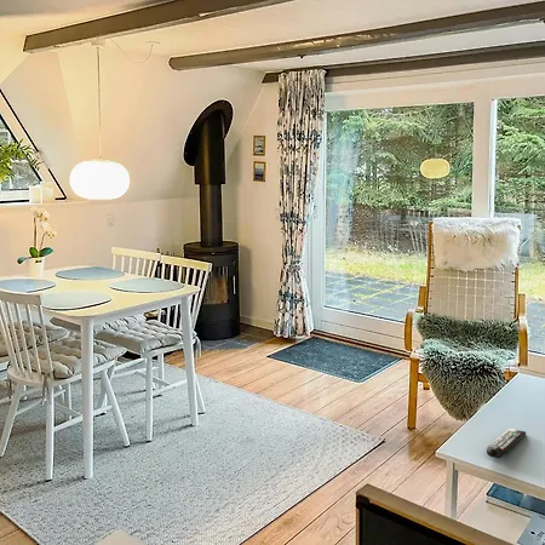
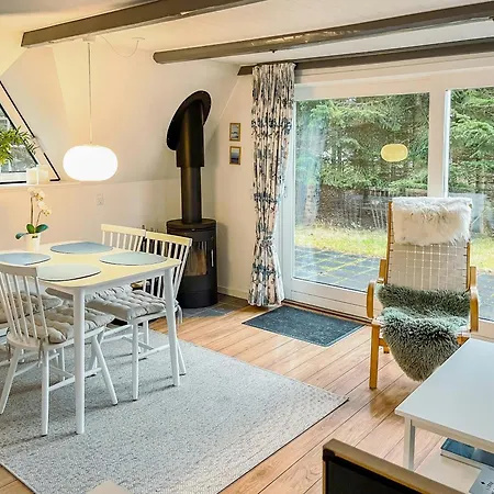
- remote control (506, 442)
